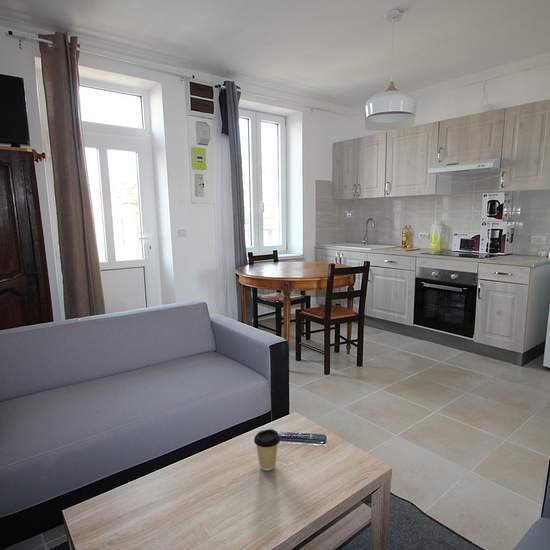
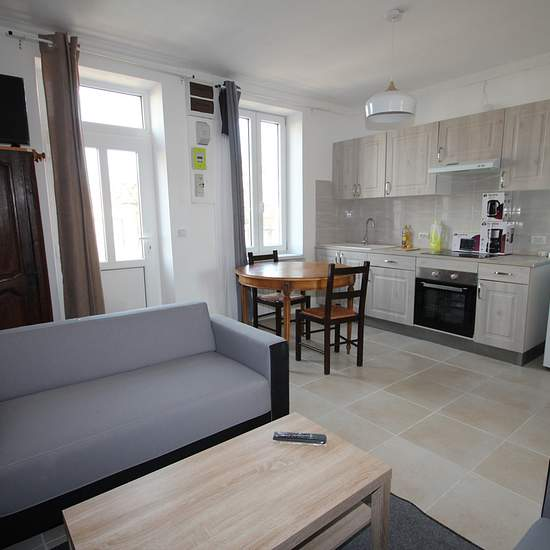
- coffee cup (267, 450)
